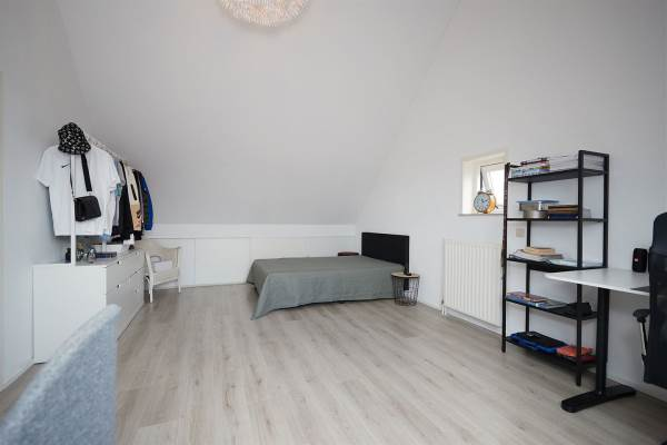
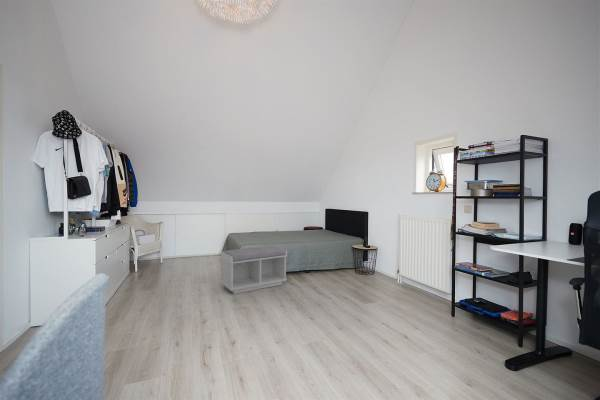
+ bench (254, 267)
